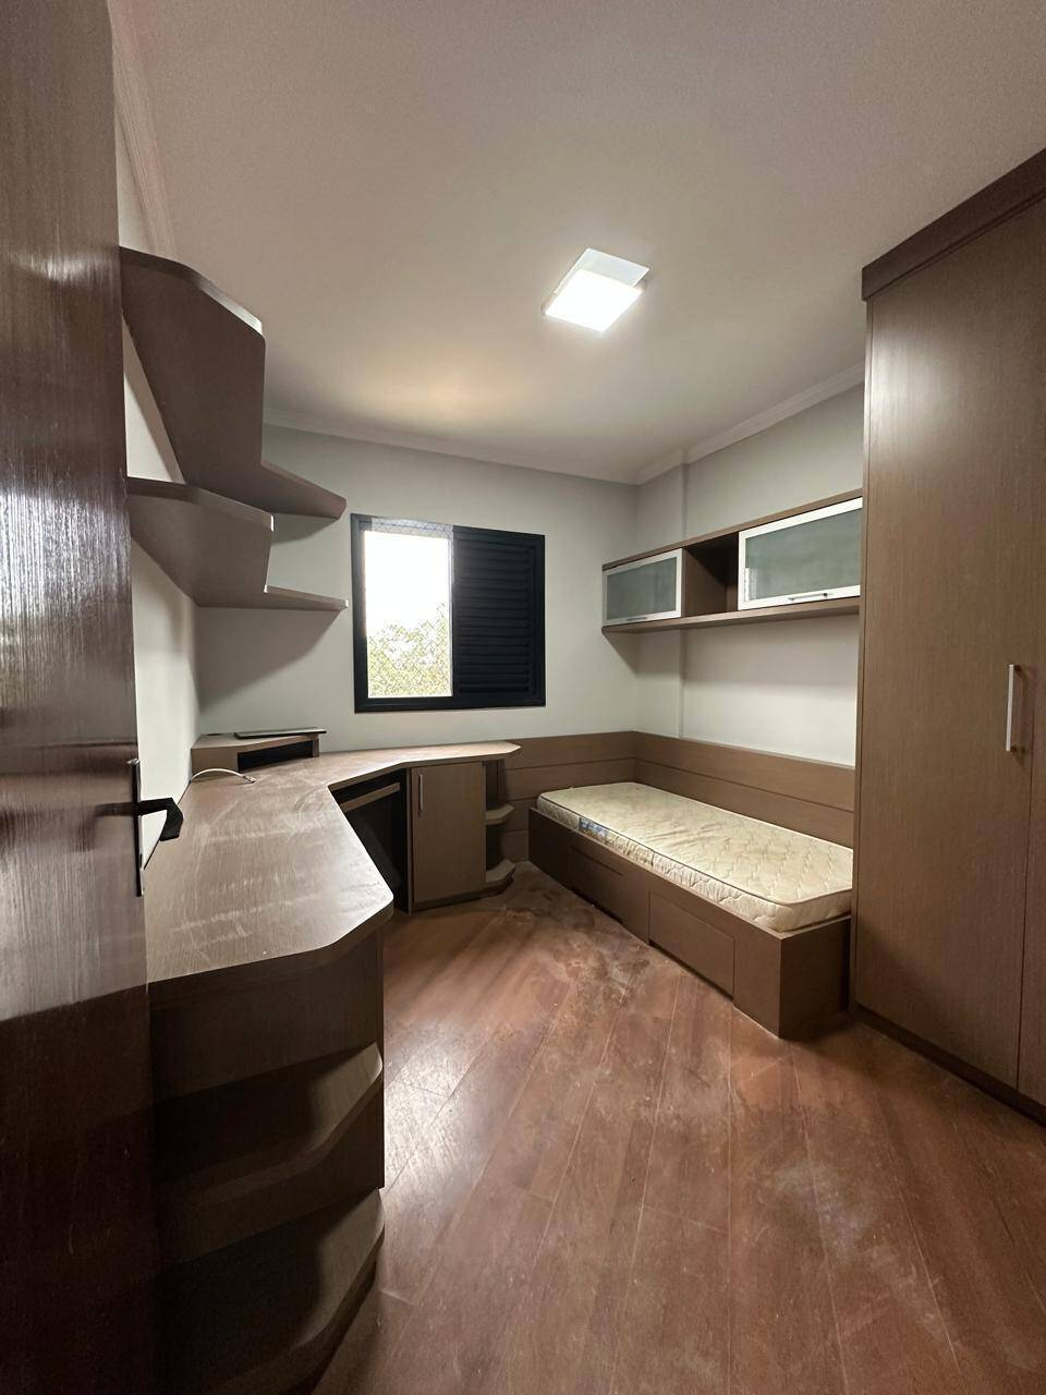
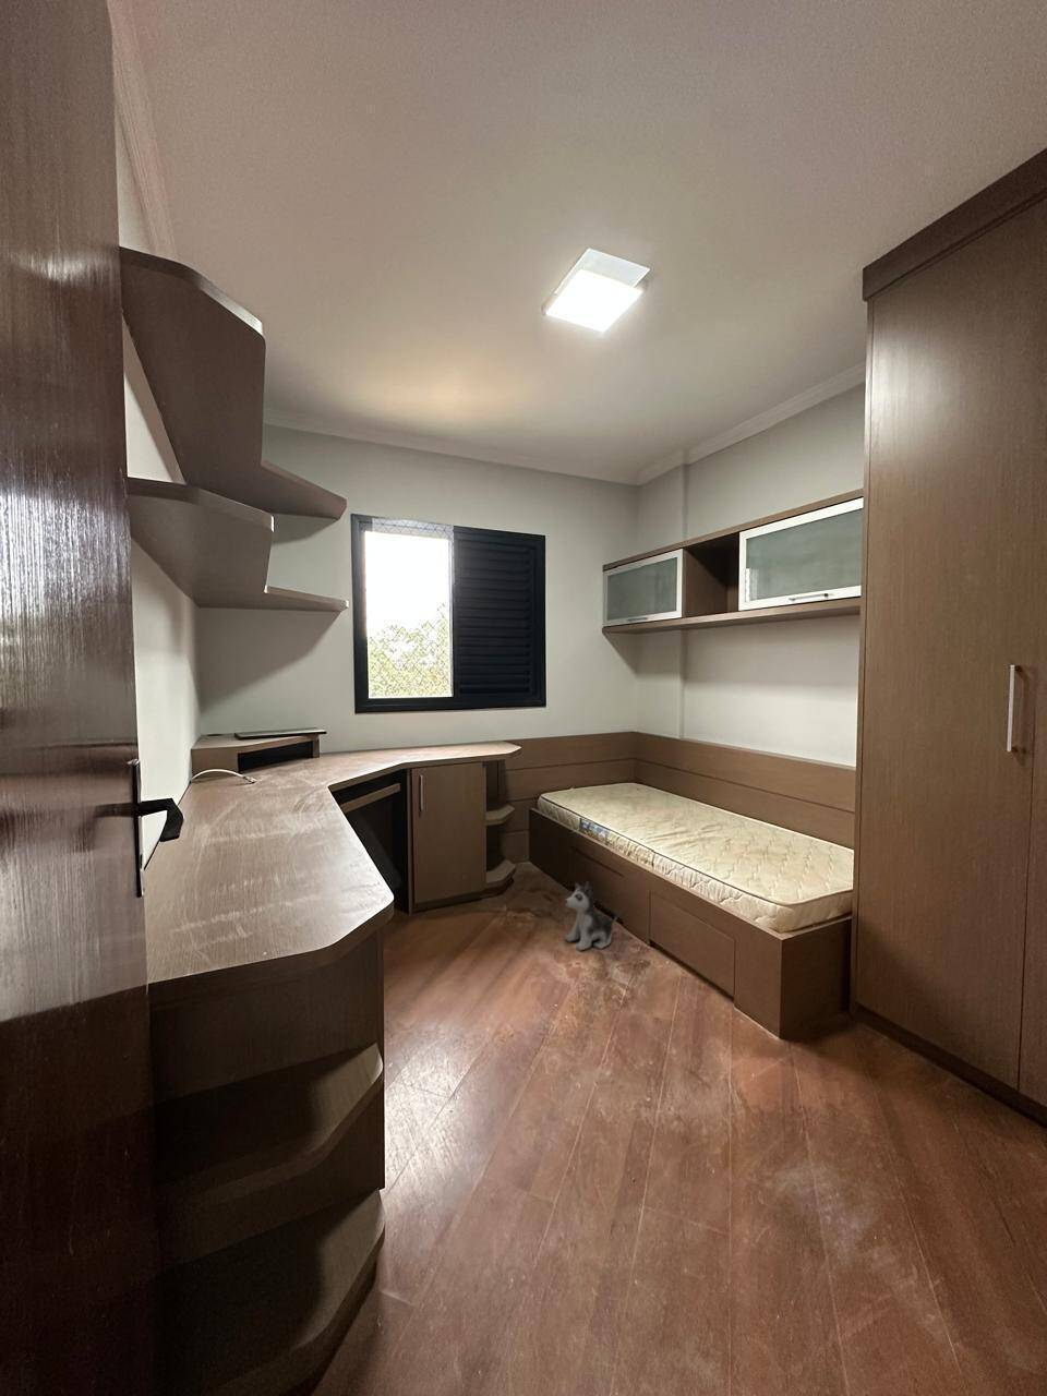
+ plush toy (592, 909)
